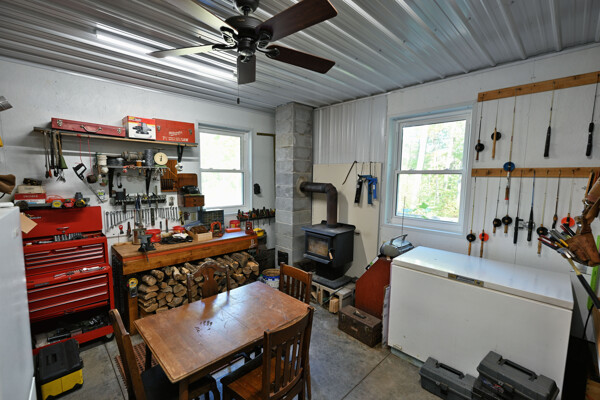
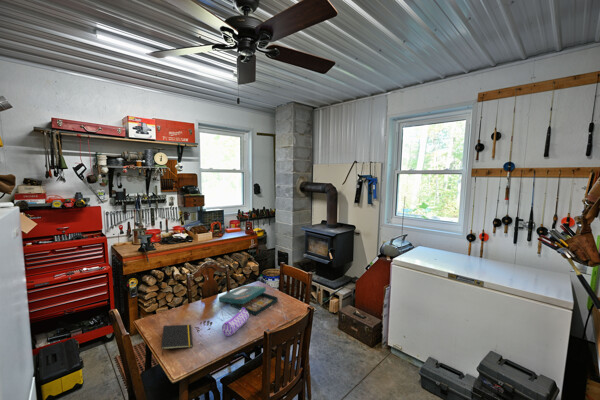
+ pencil case (236, 321)
+ board game (248, 296)
+ notepad (177, 336)
